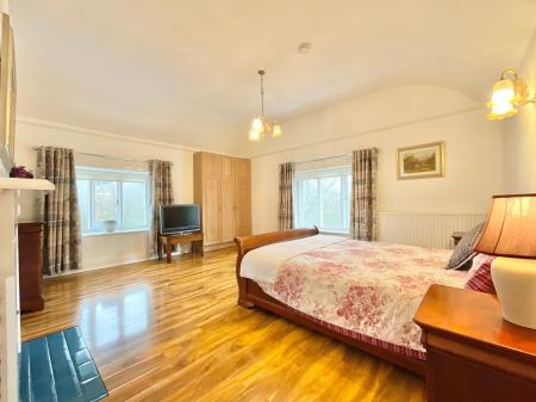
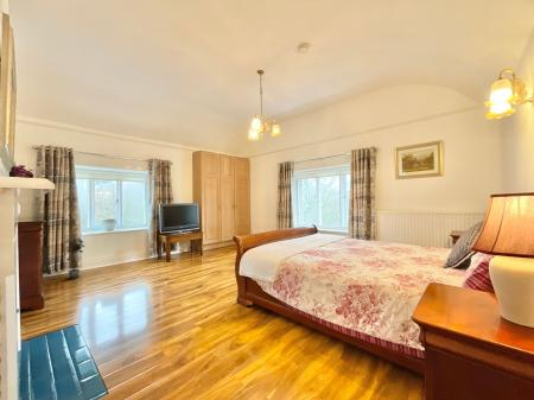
+ potted plant (74, 258)
